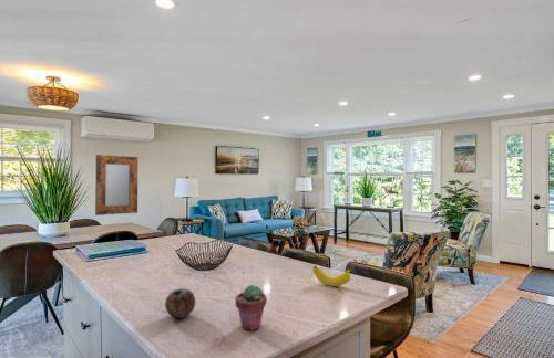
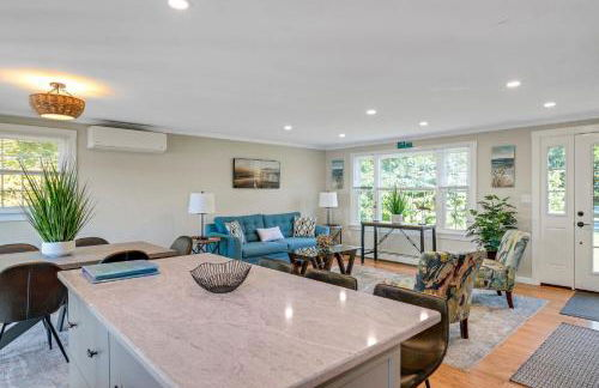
- apple (179, 303)
- home mirror (117, 185)
- potted succulent (250, 305)
- banana (332, 276)
